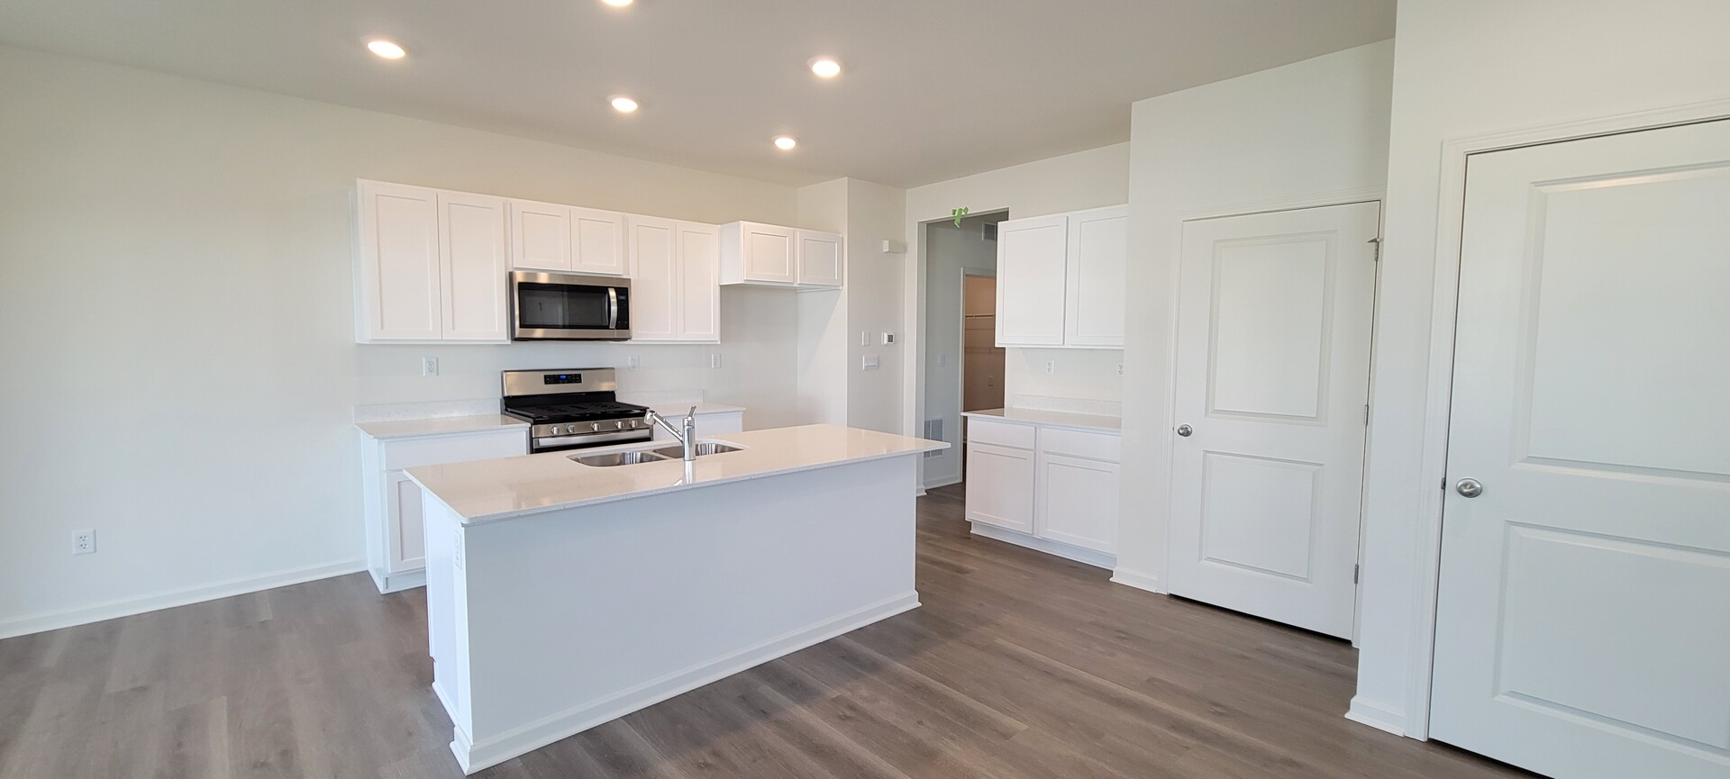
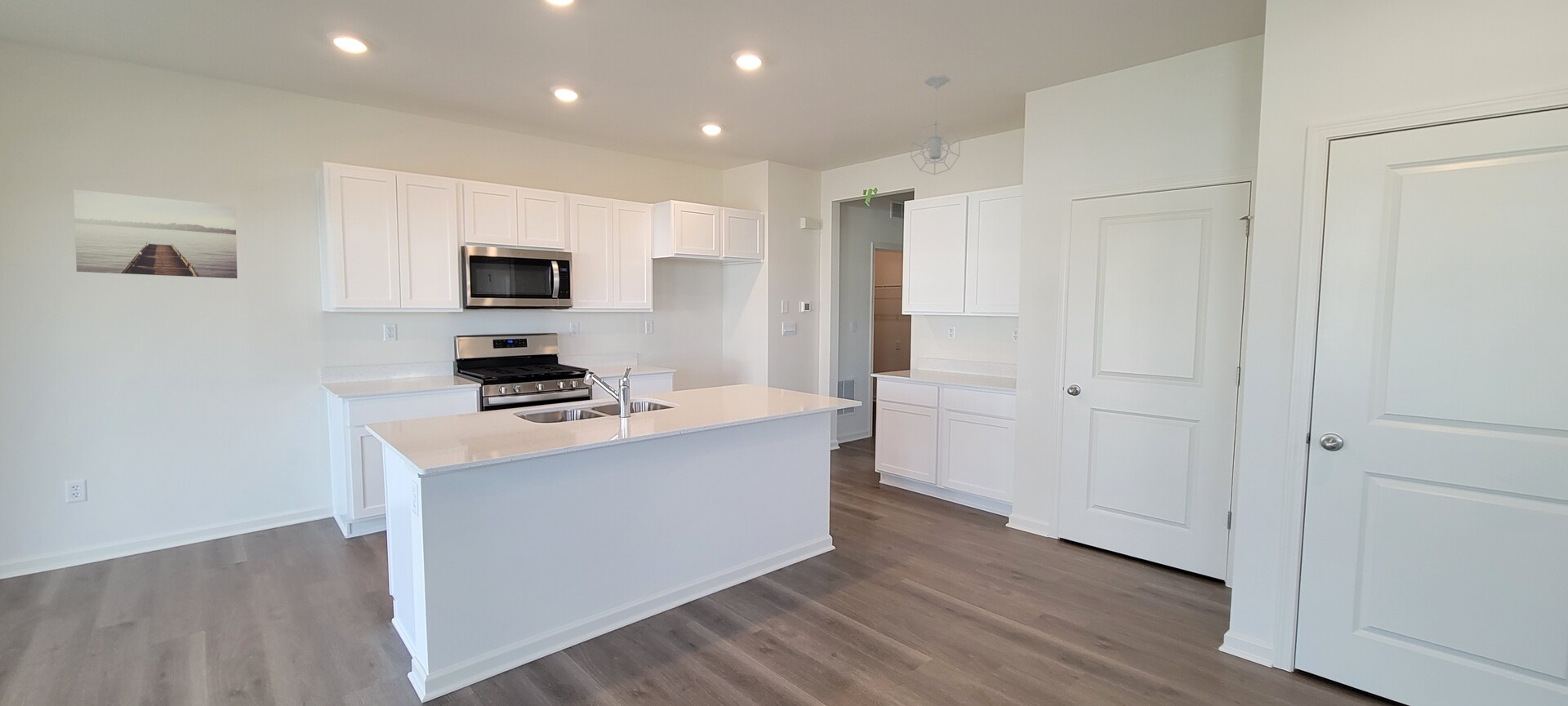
+ wall art (160, 237)
+ pendant light (935, 127)
